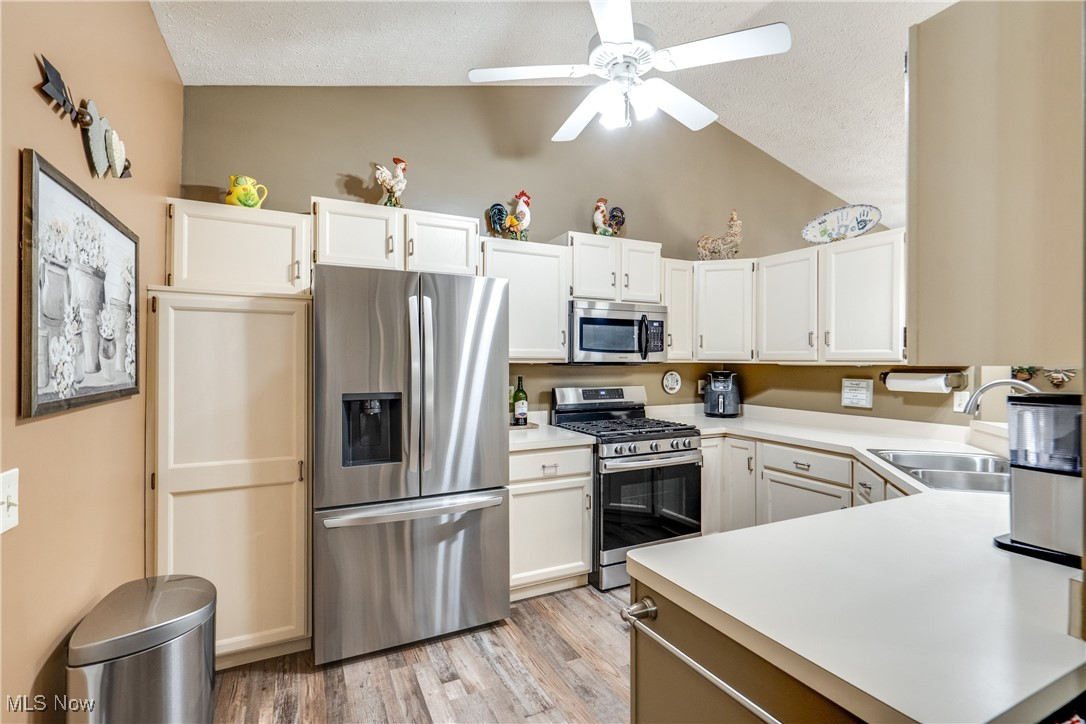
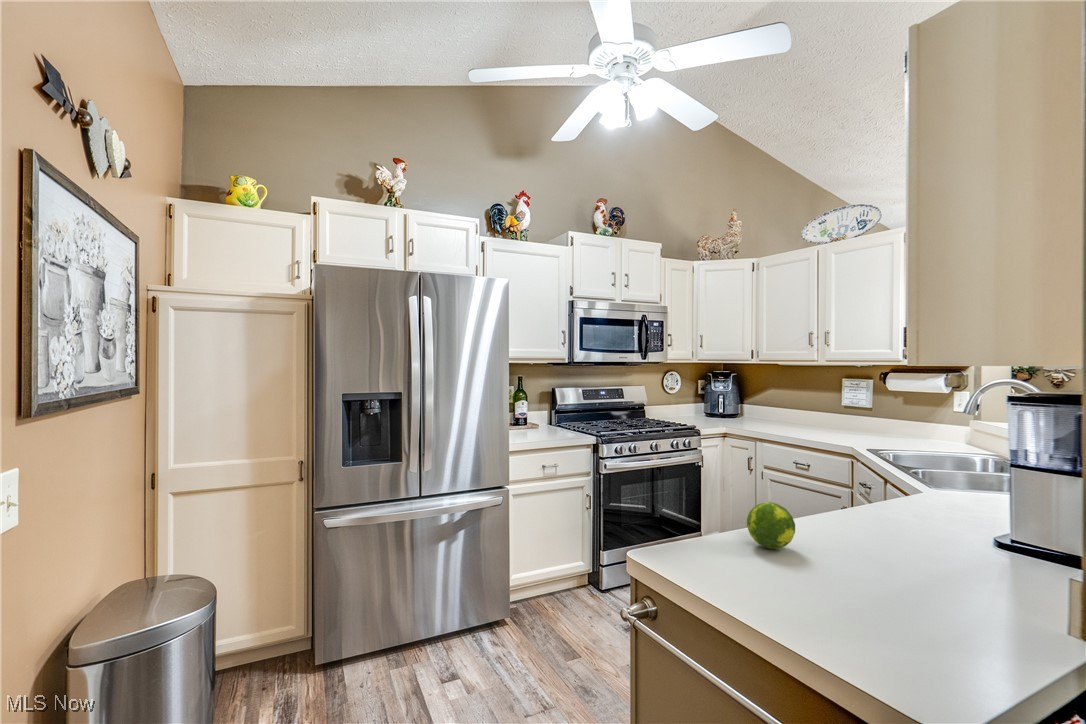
+ fruit (770, 525)
